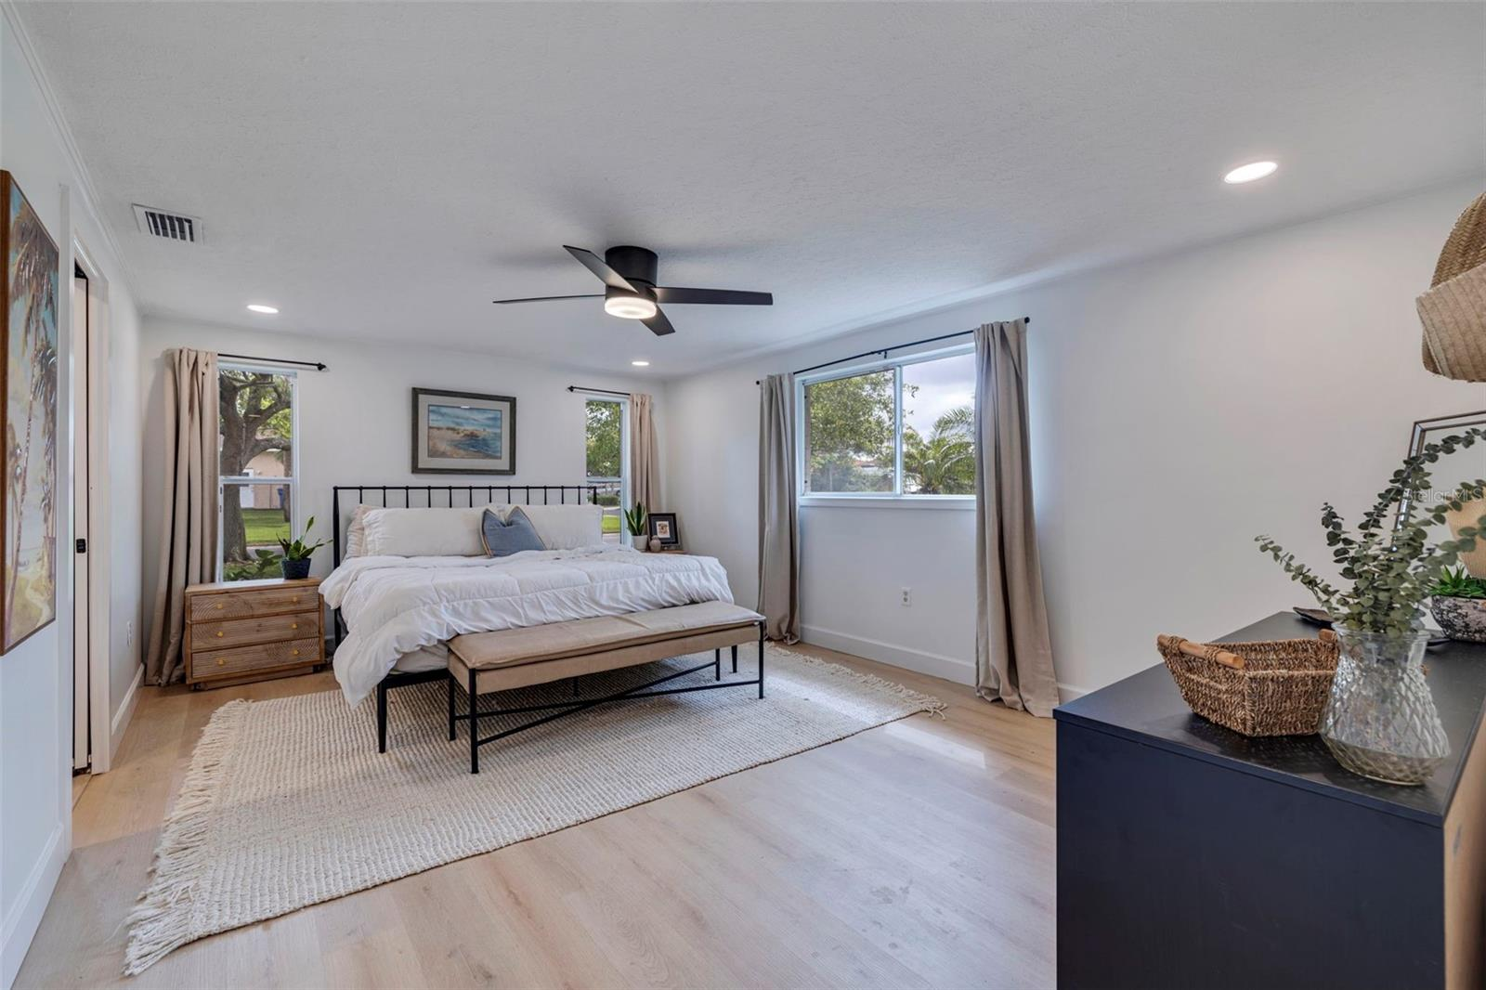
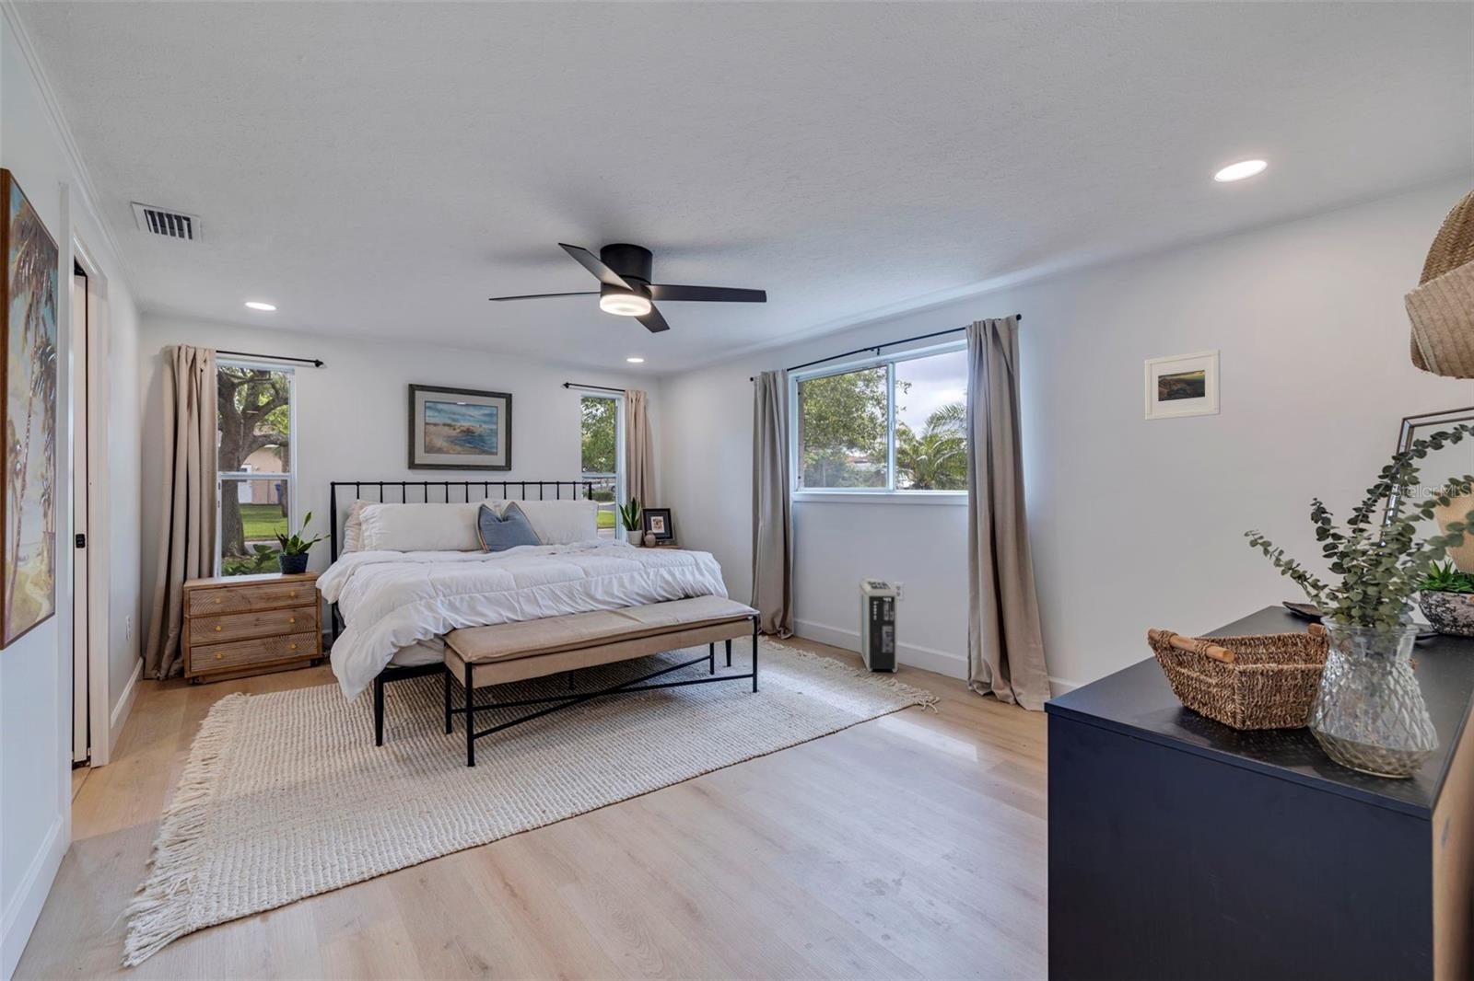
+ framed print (1181, 385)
+ air purifier (877, 622)
